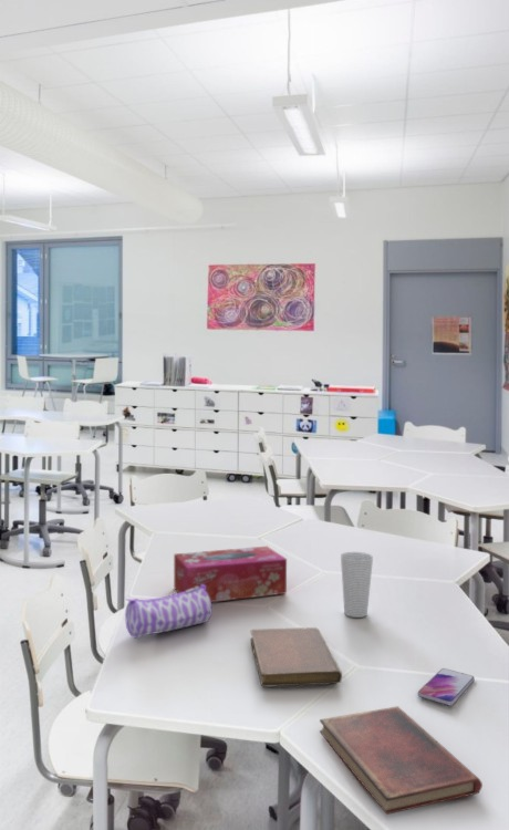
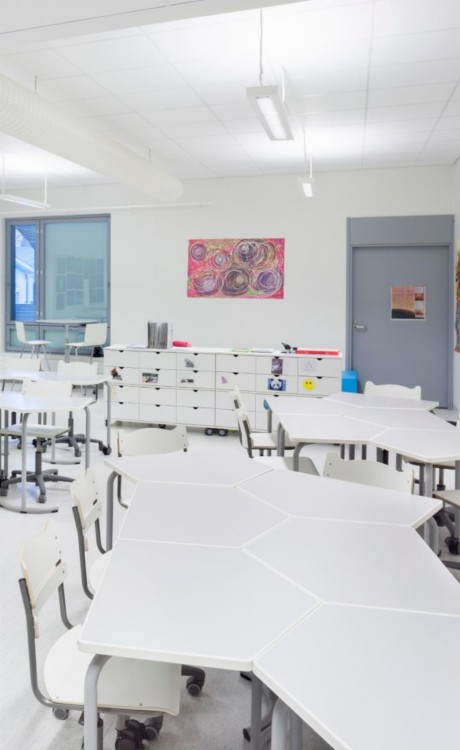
- smartphone (446, 685)
- cup (355, 584)
- tissue box (229, 573)
- notebook (292, 654)
- diary (394, 753)
- pencil case (169, 610)
